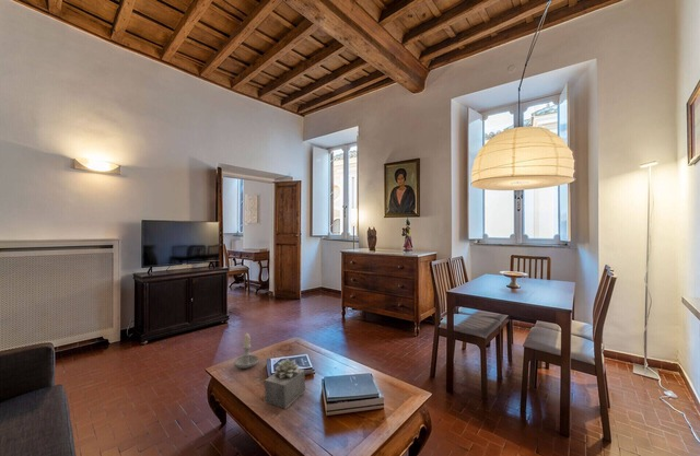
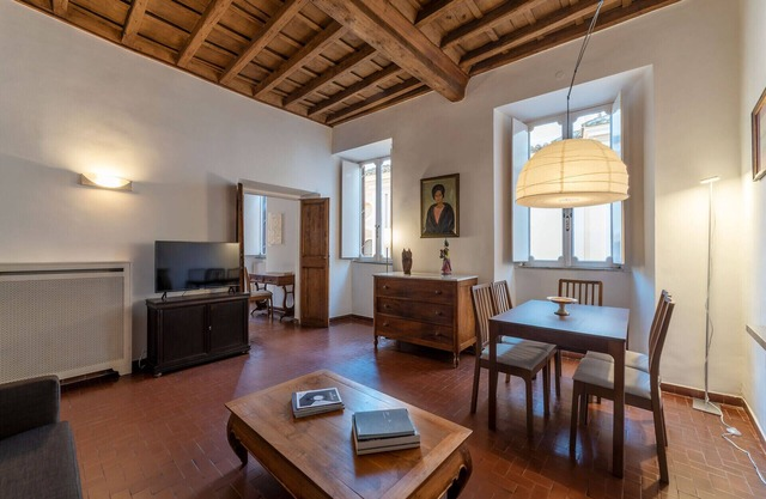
- succulent plant (285, 378)
- candle (246, 349)
